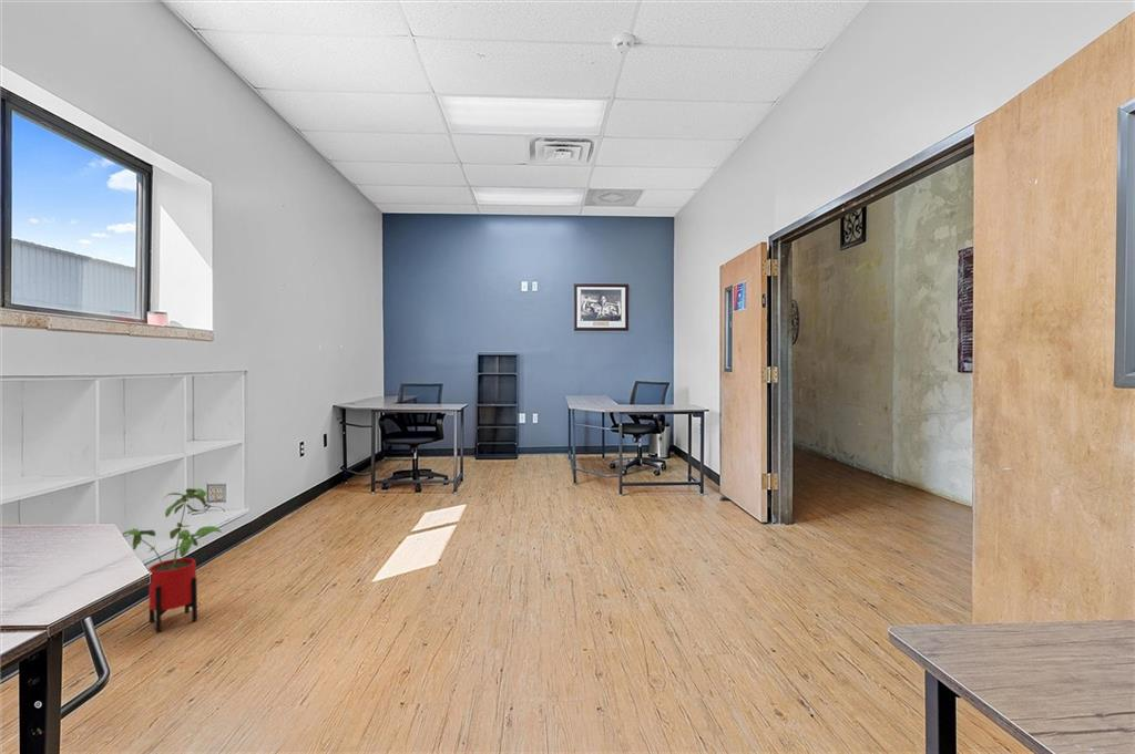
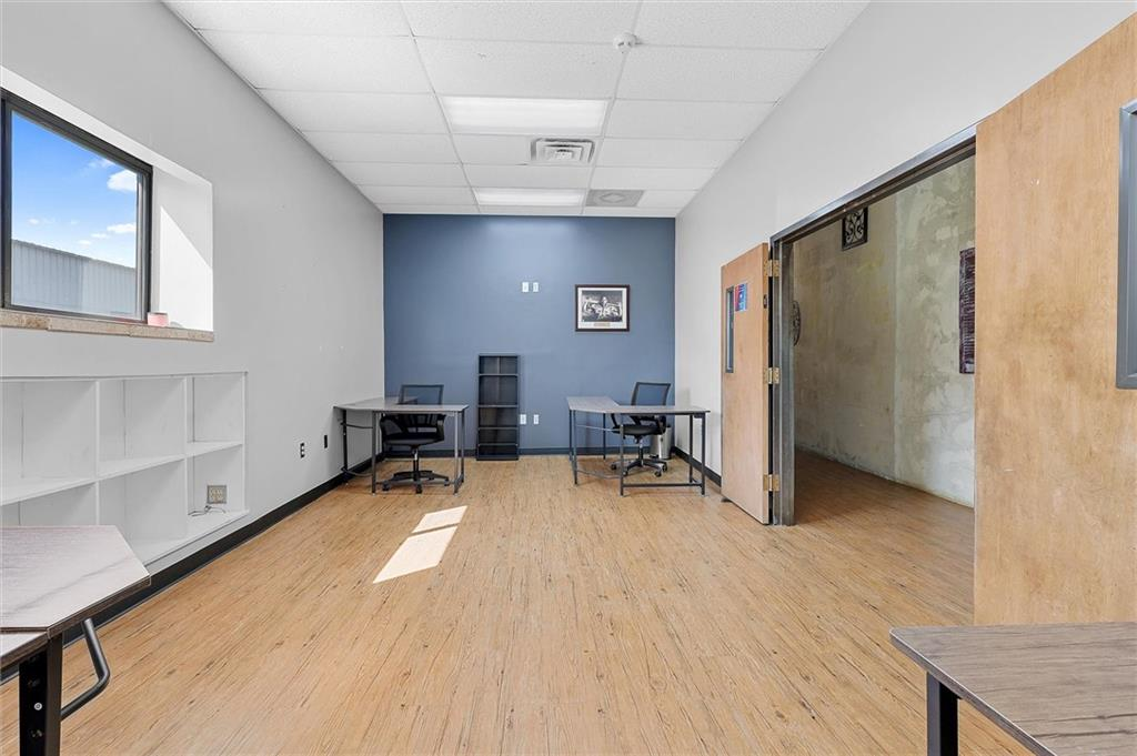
- house plant (180, 554)
